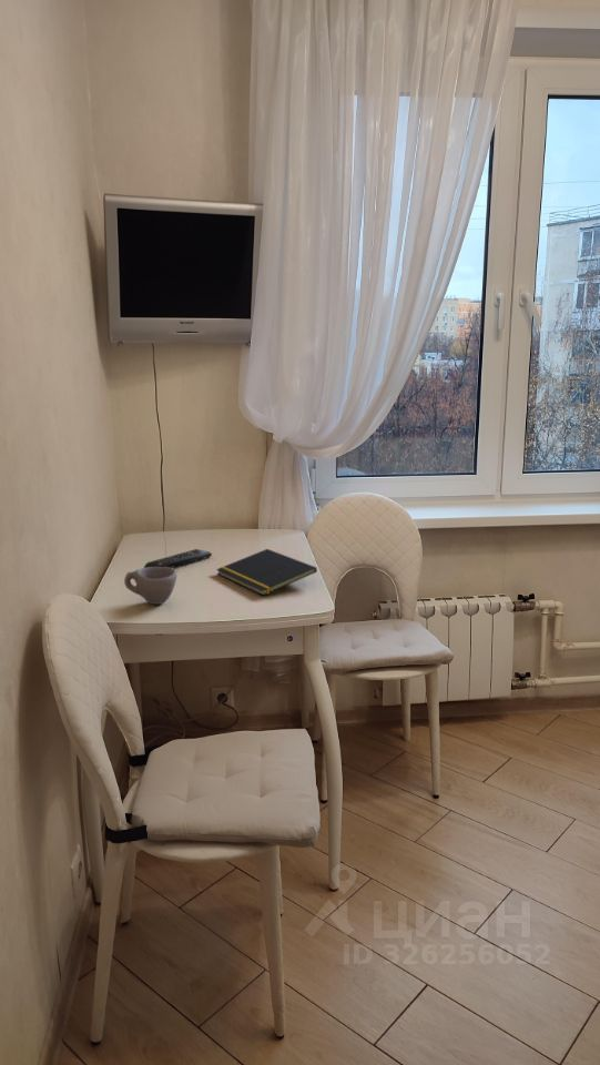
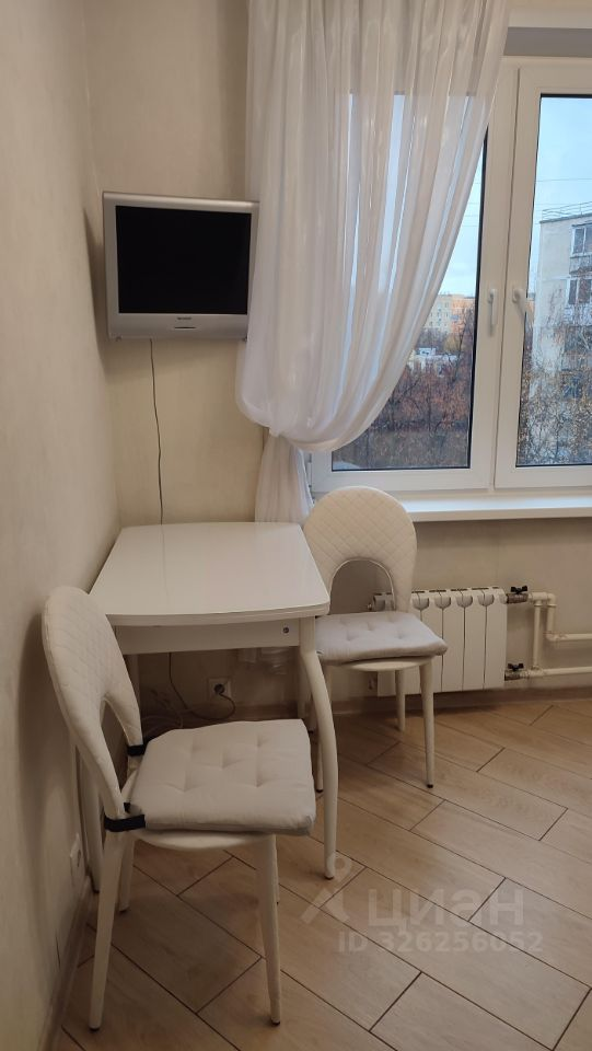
- cup (150, 586)
- notepad (265, 570)
- remote control (179, 560)
